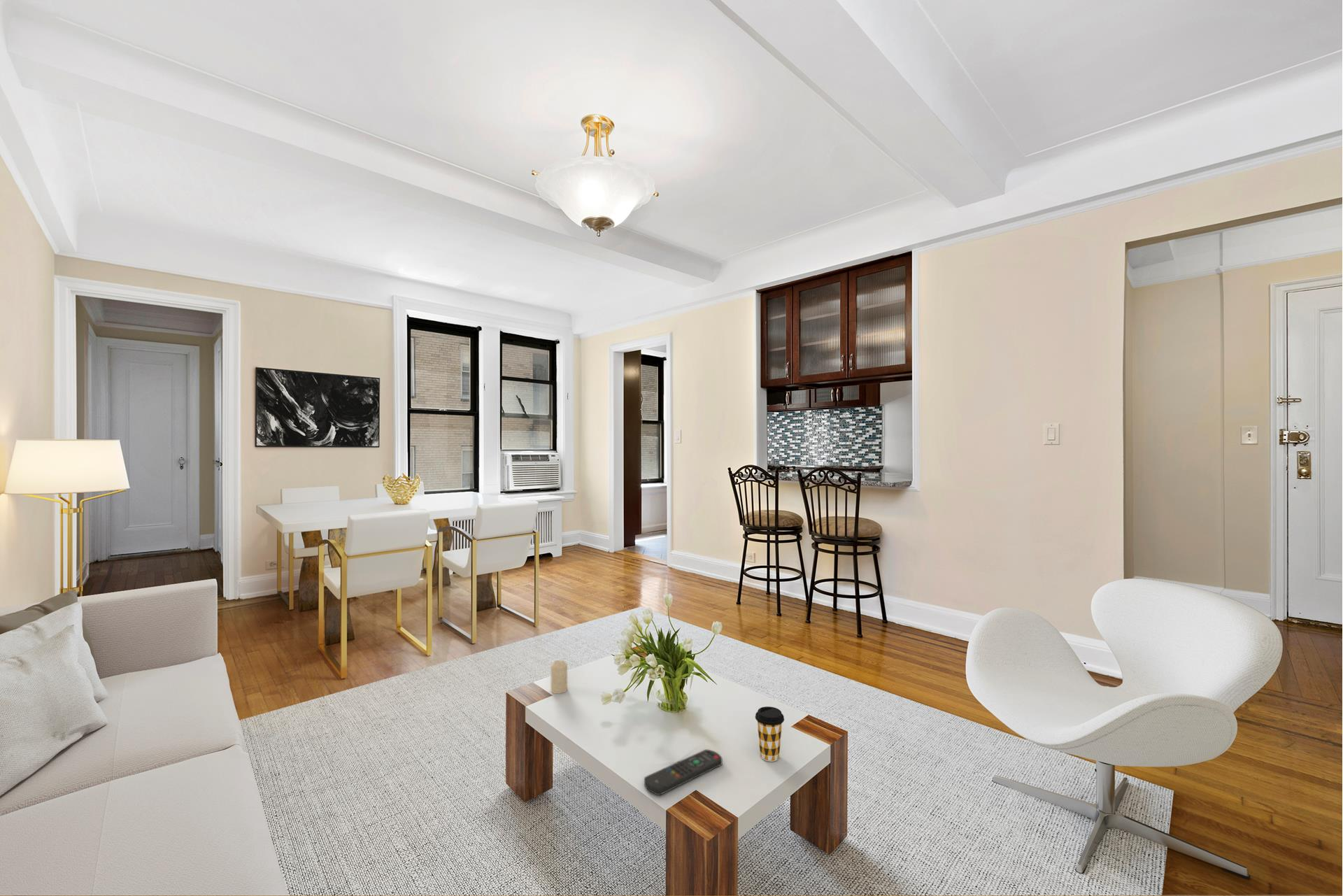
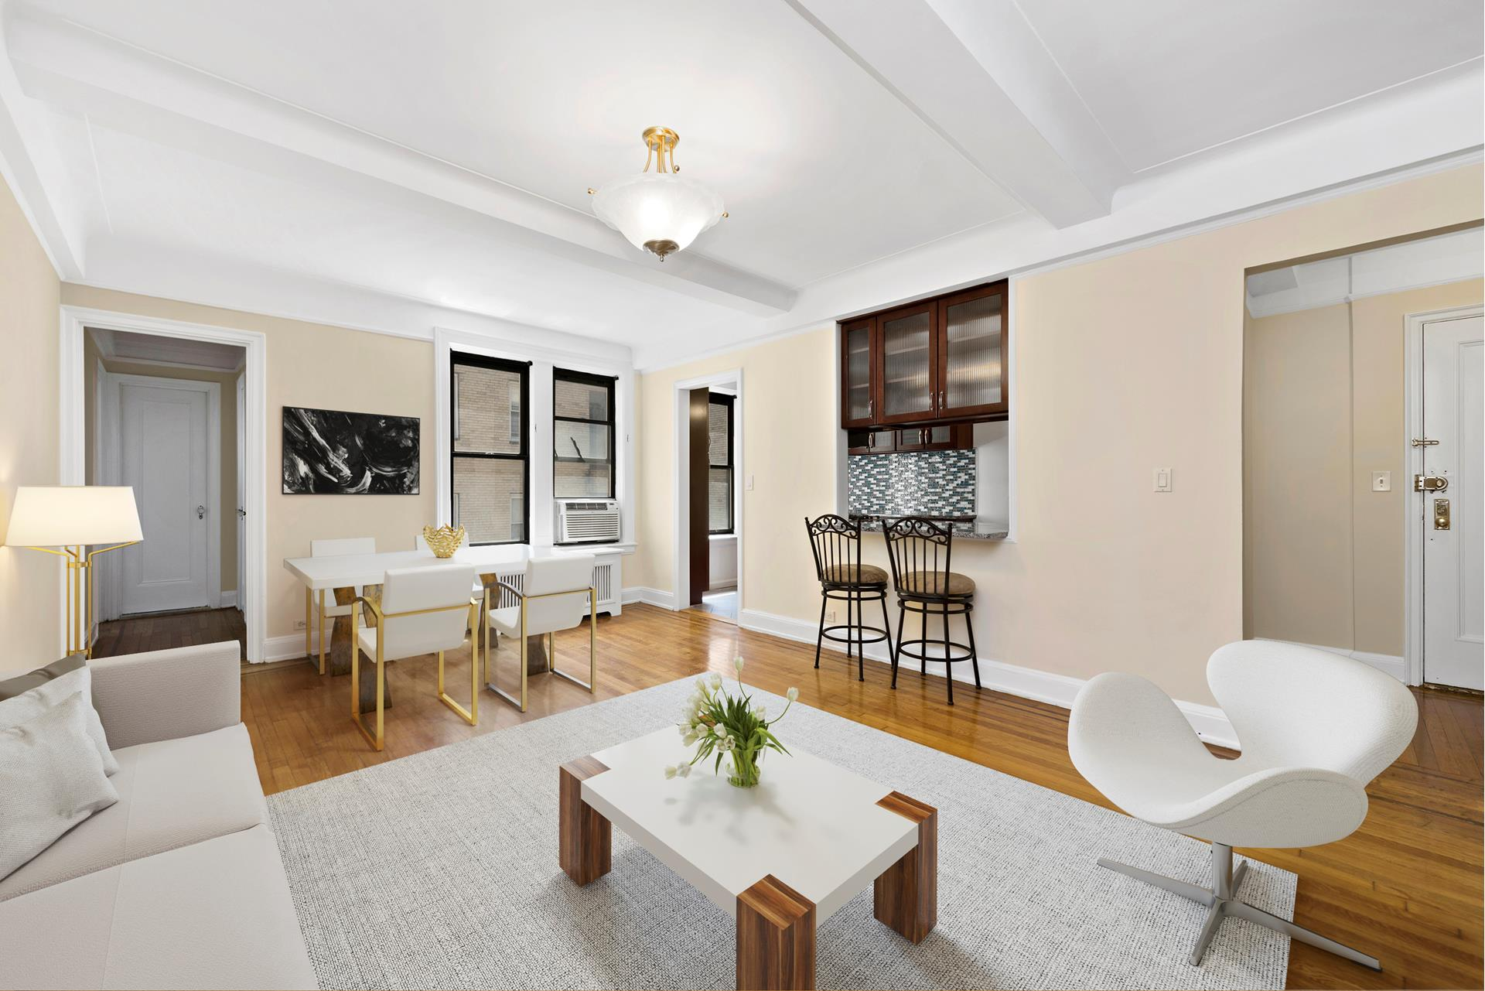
- coffee cup (769, 734)
- candle (559, 675)
- remote control (684, 770)
